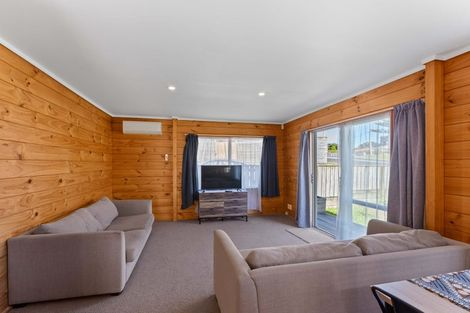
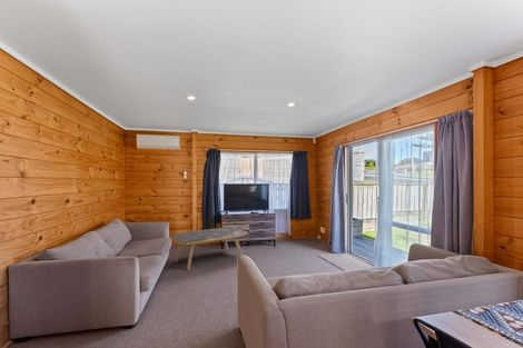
+ coffee table (209, 241)
